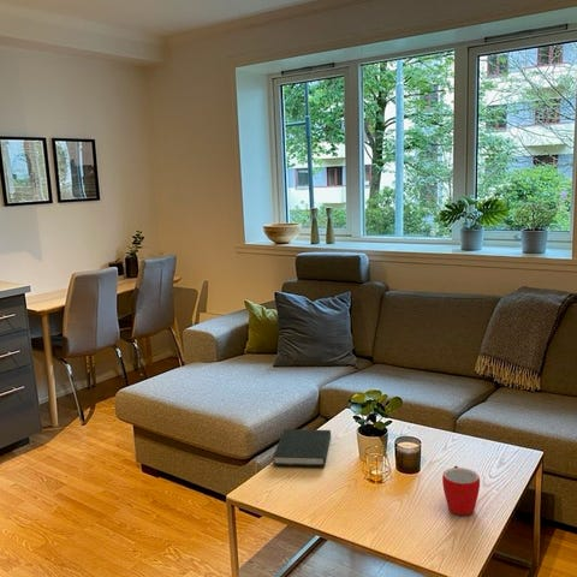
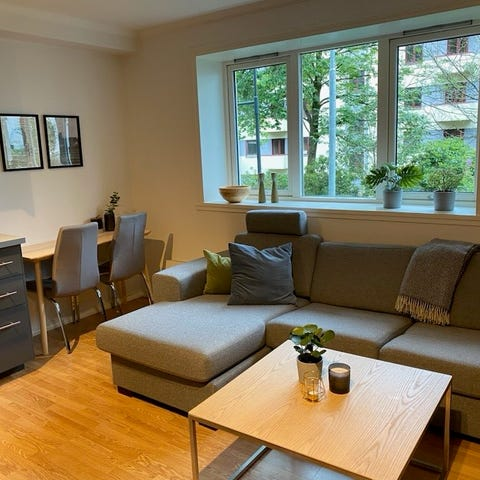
- mug (459, 488)
- book (303, 446)
